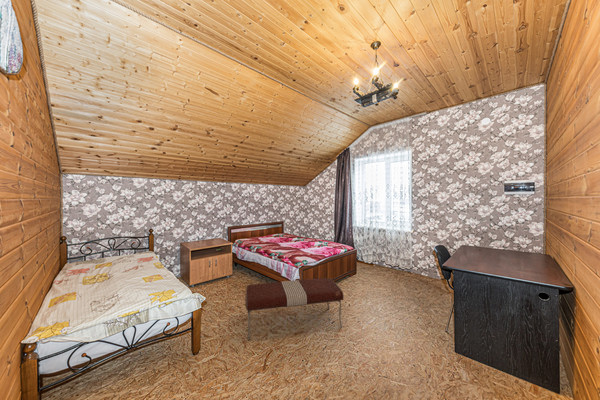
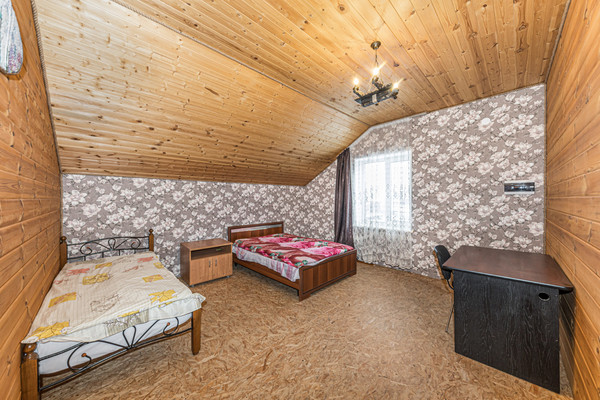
- bench (293, 304)
